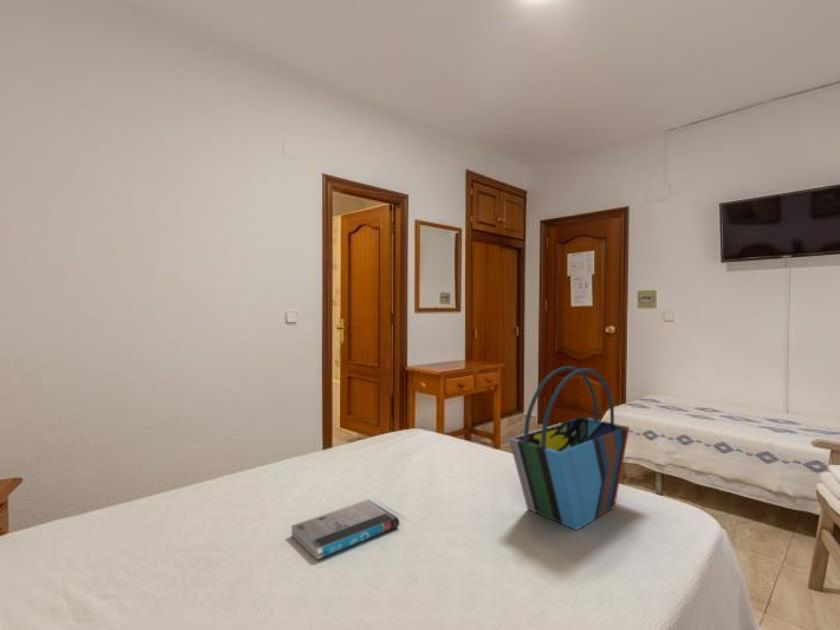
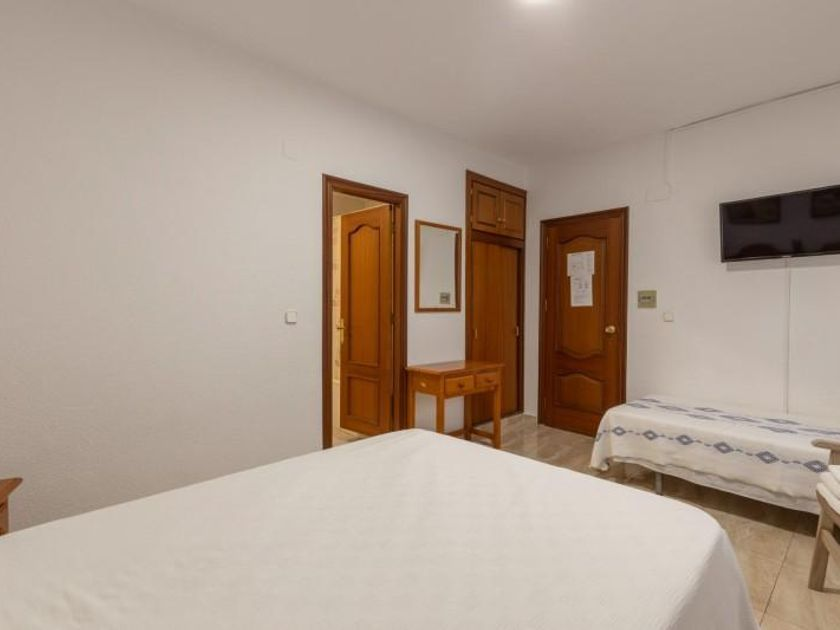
- book (346, 526)
- tote bag (572, 437)
